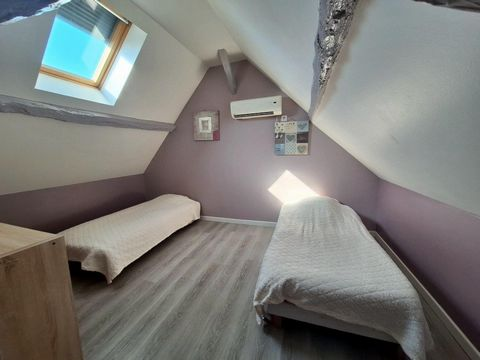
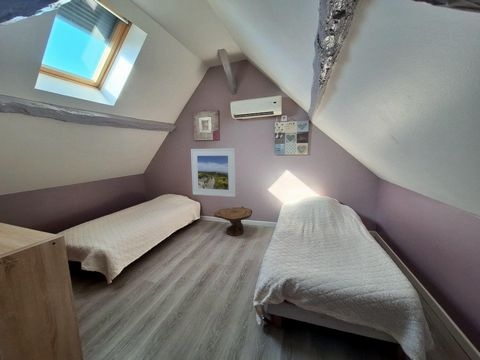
+ side table (235, 220)
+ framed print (212, 172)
